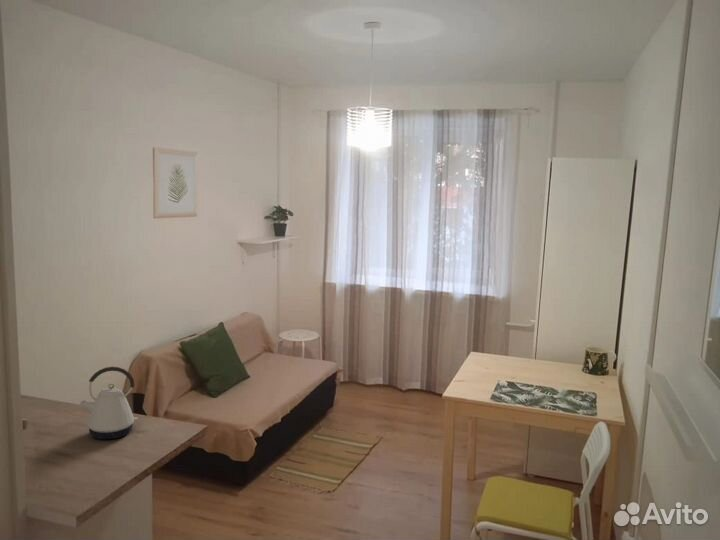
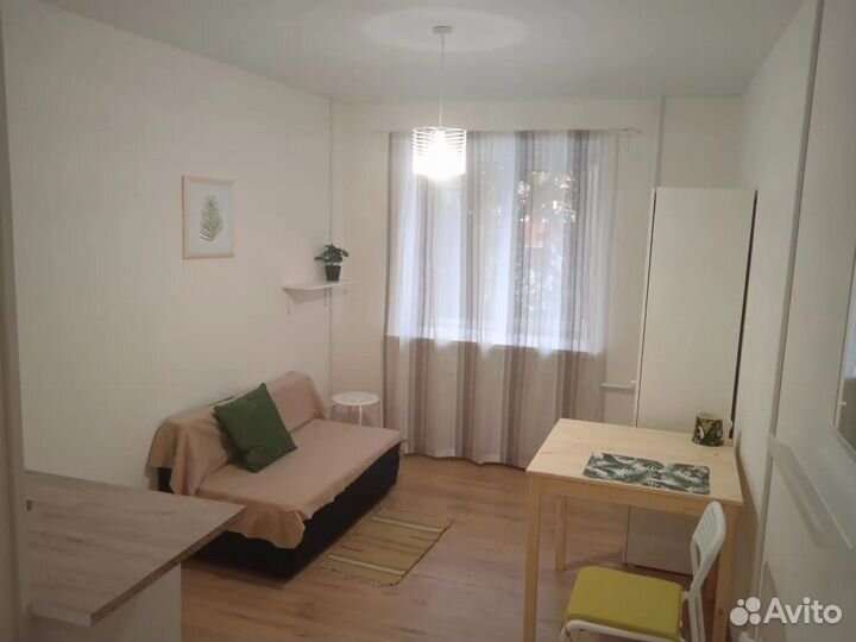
- kettle (109, 400)
